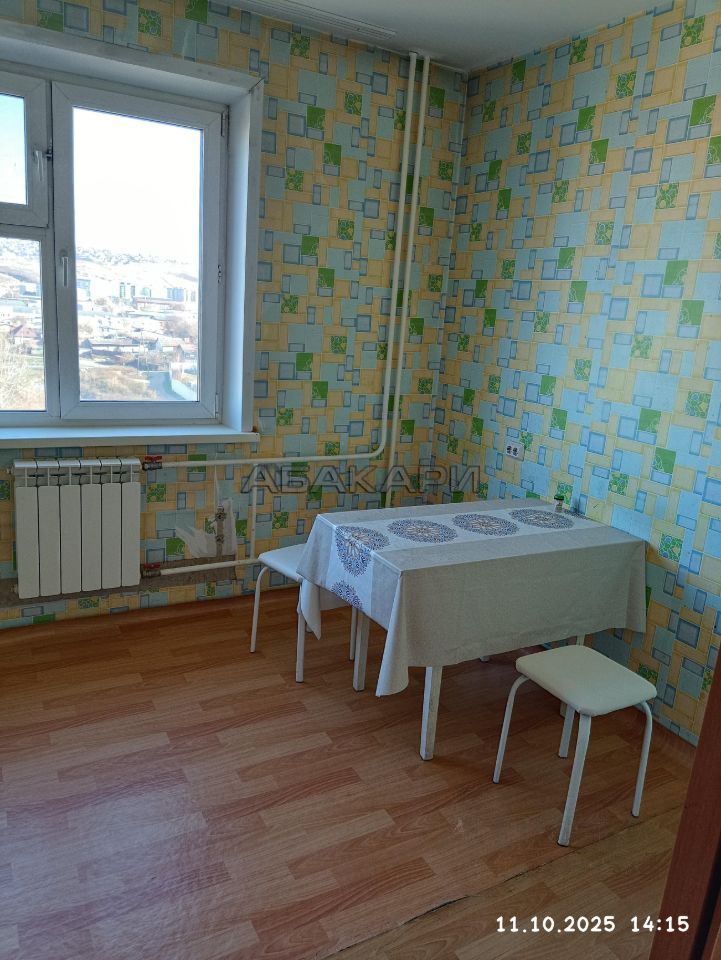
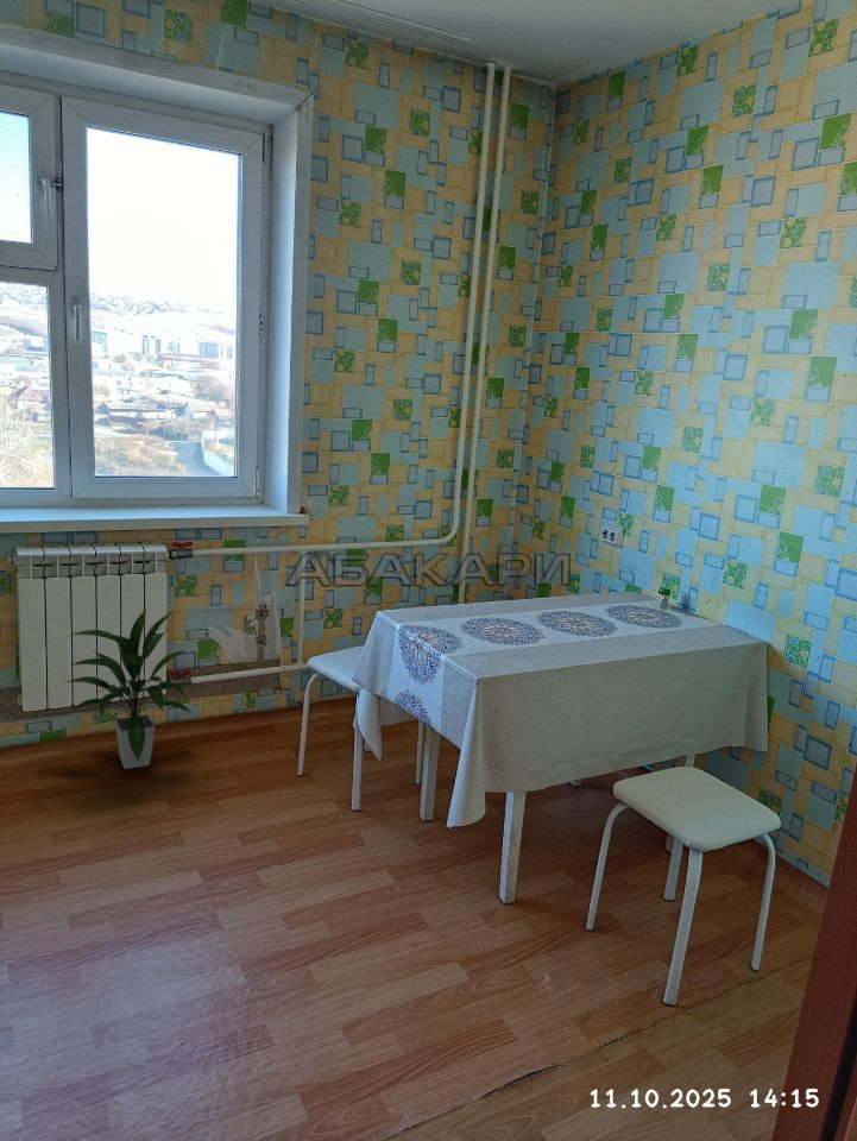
+ indoor plant (132, 689)
